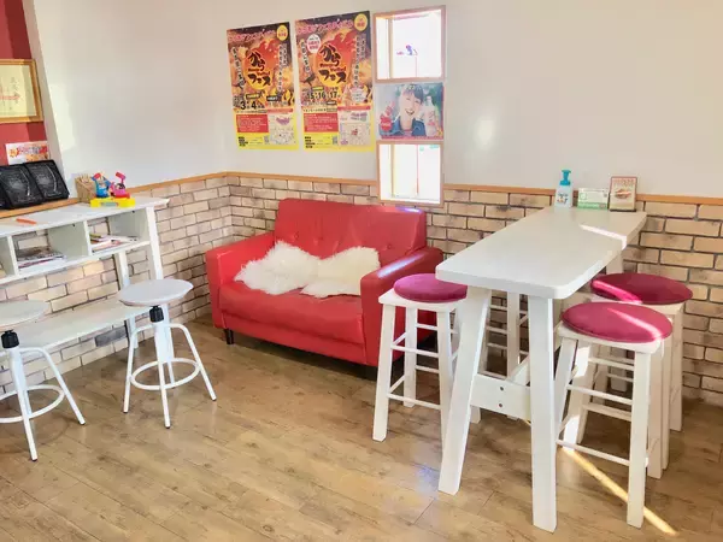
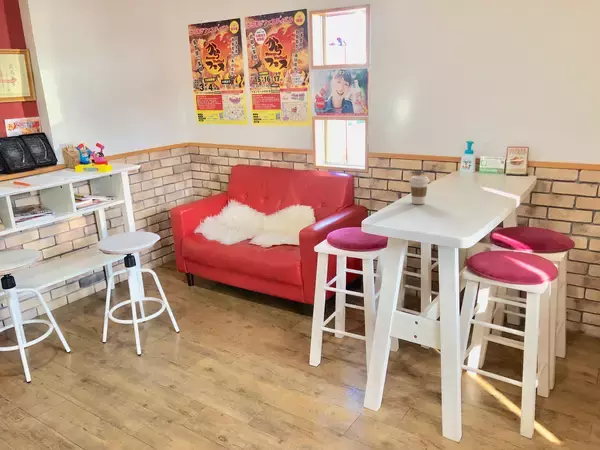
+ coffee cup (418, 189)
